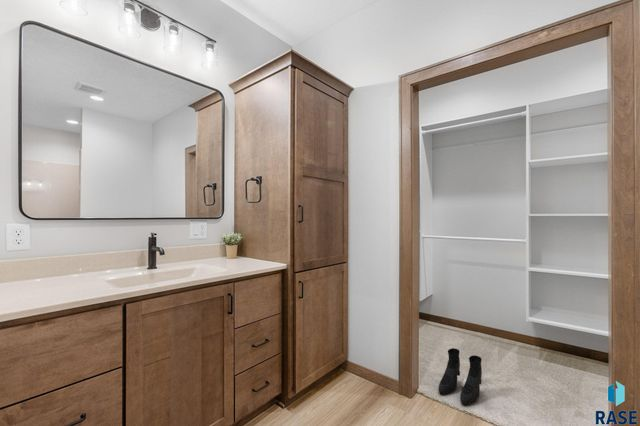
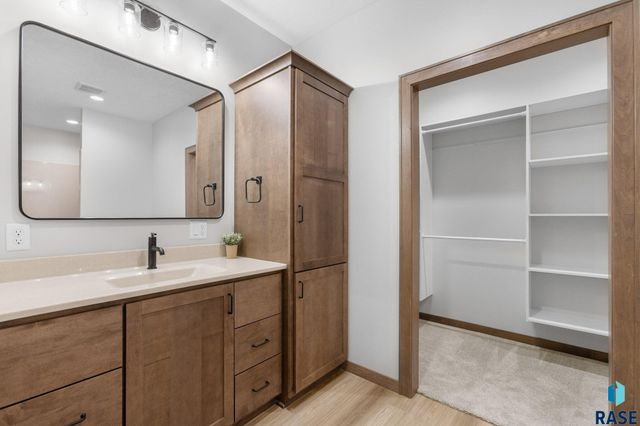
- boots (459, 373)
